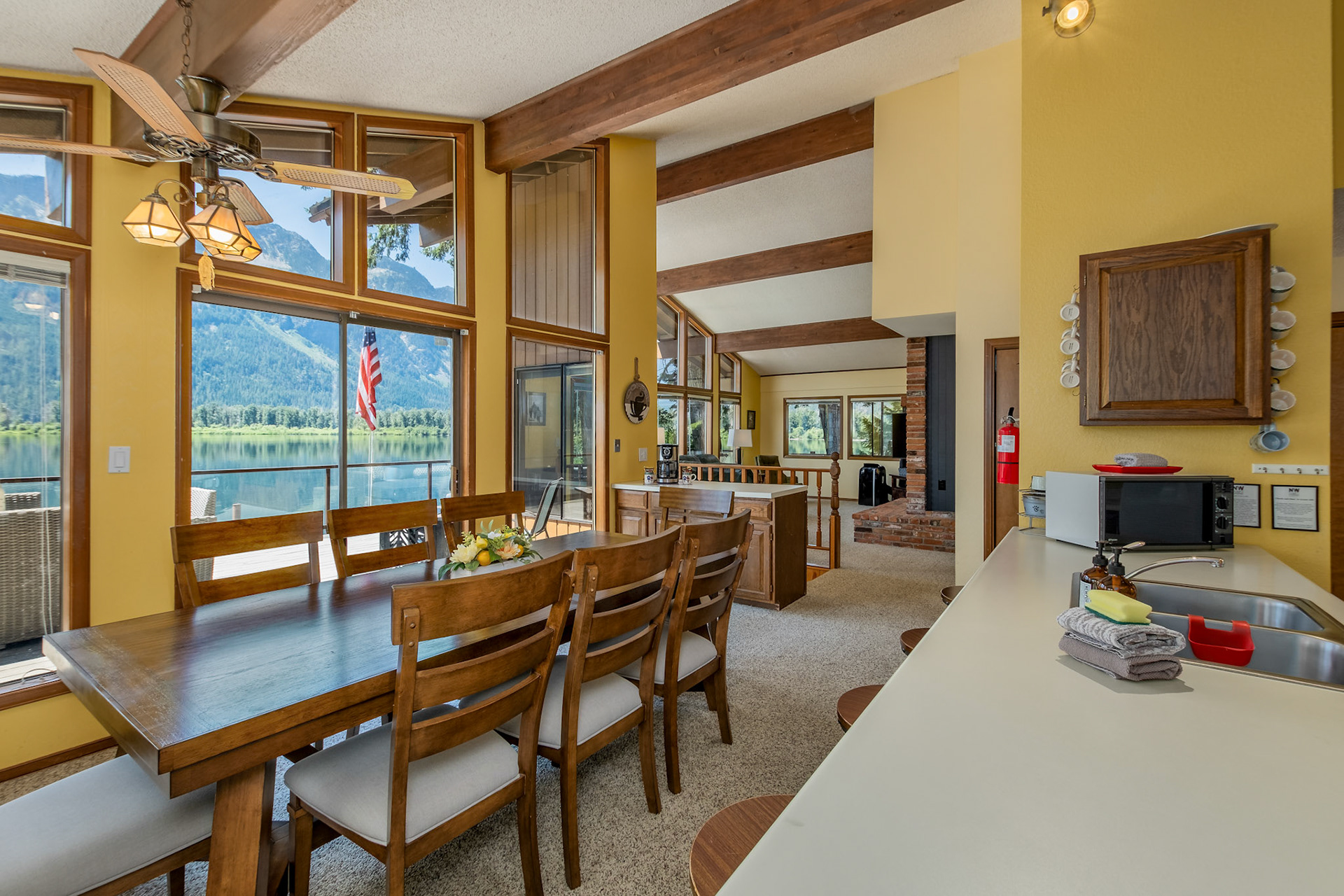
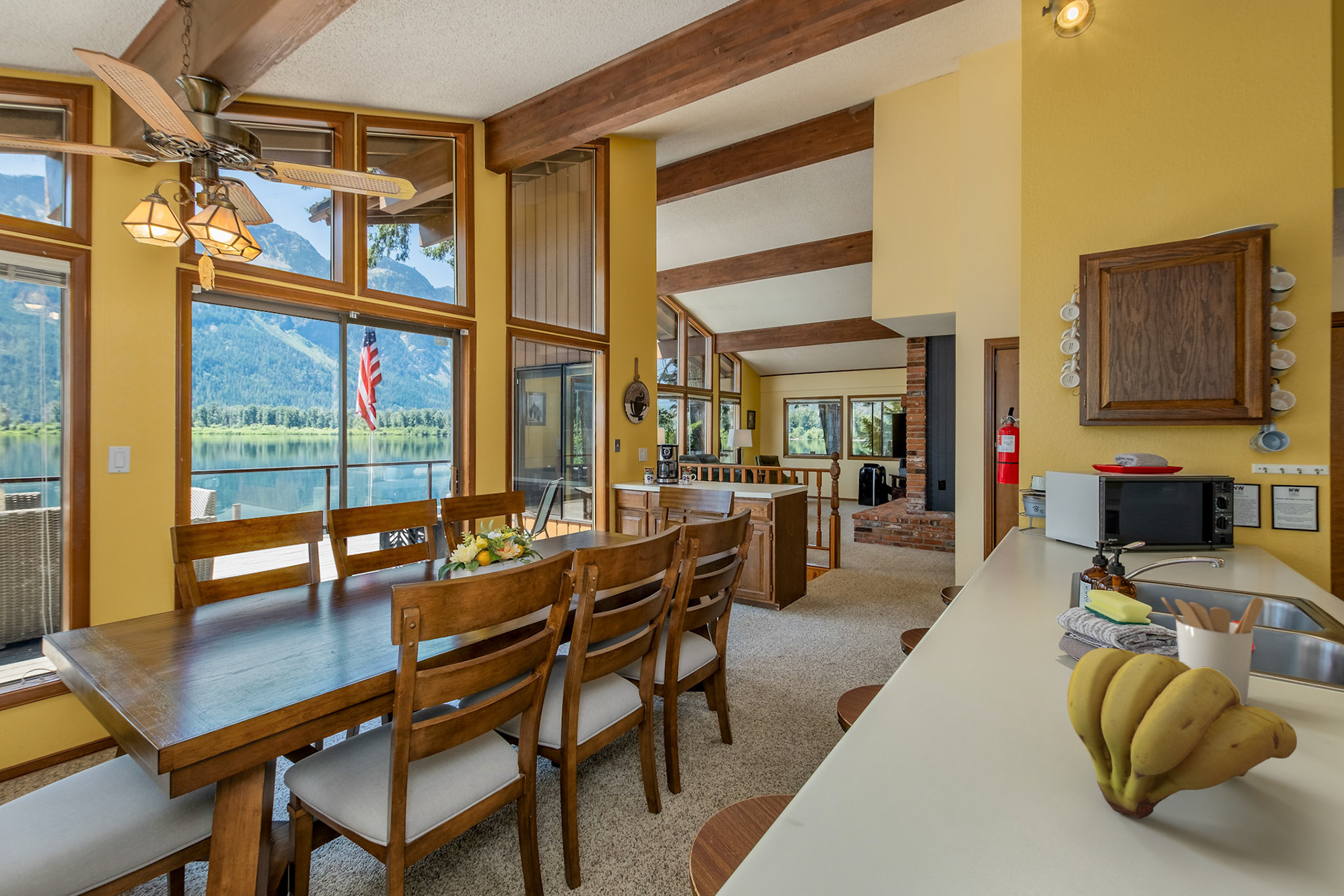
+ utensil holder (1210, 646)
+ banana bunch (1177, 723)
